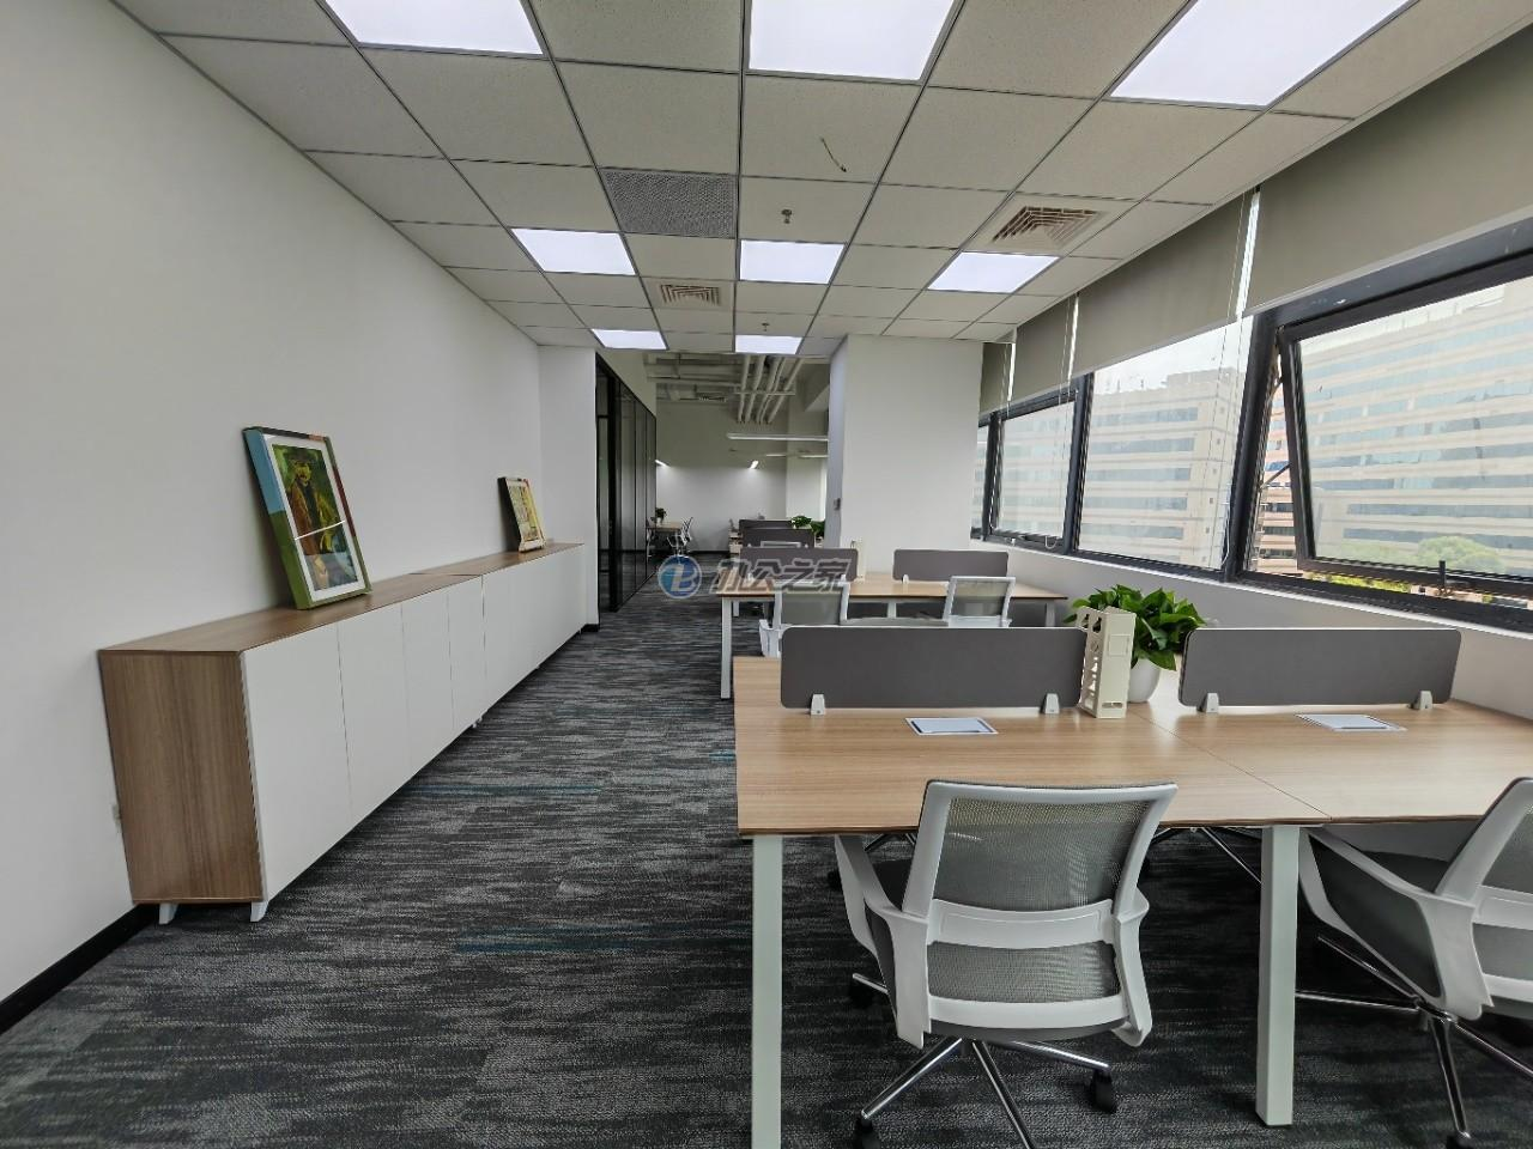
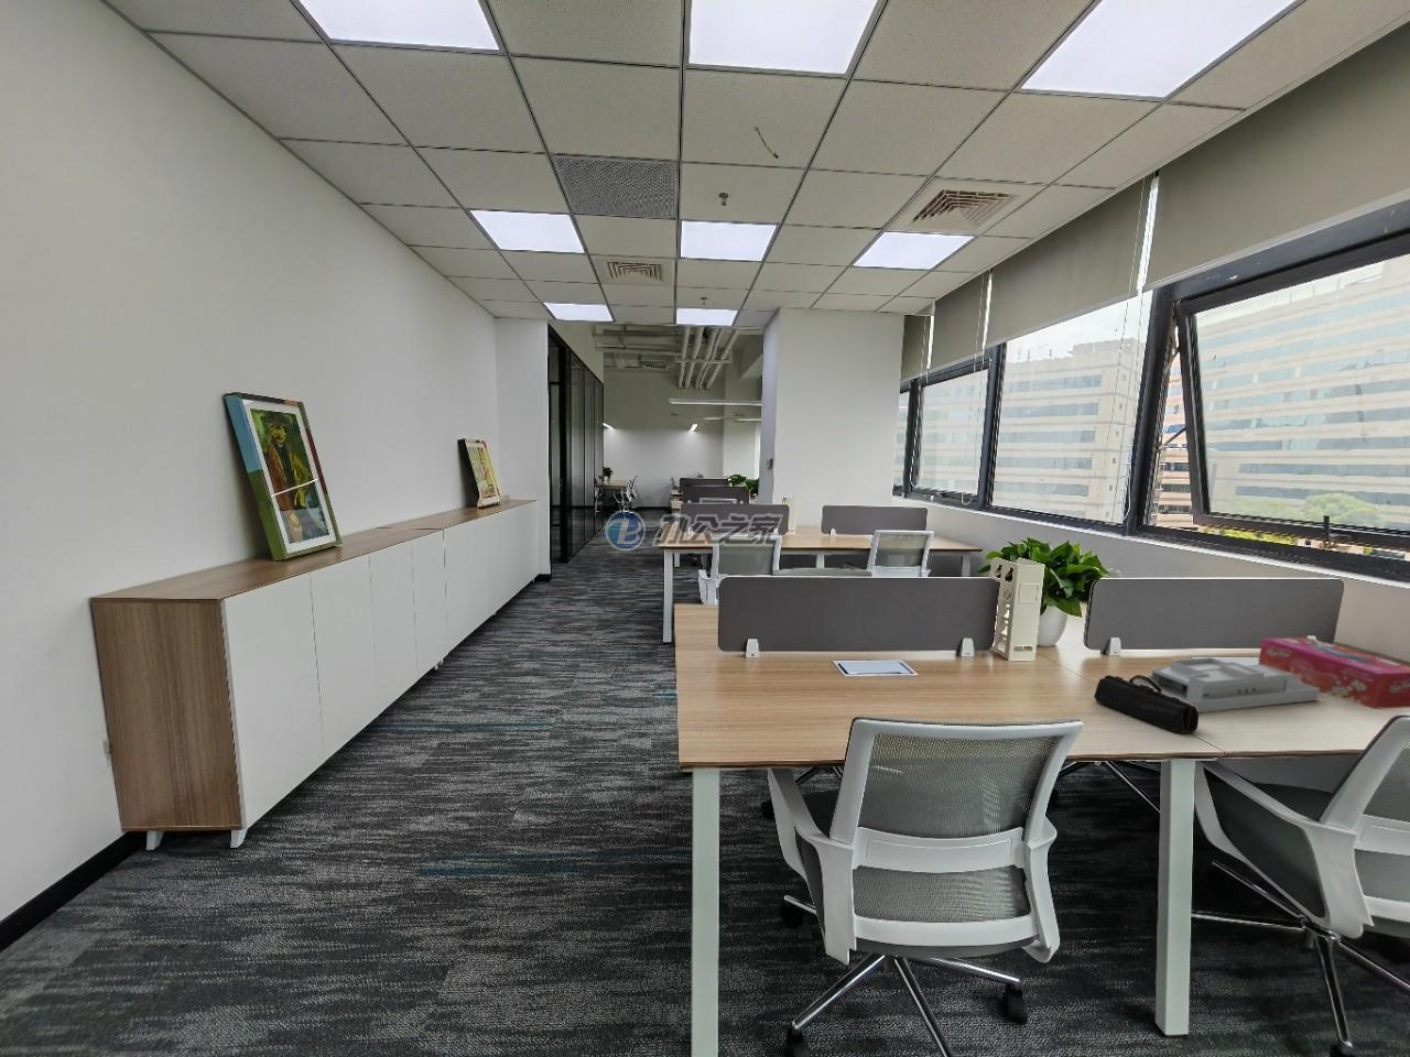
+ pencil case (1145, 696)
+ tissue box (1337, 670)
+ desk organizer (1222, 680)
